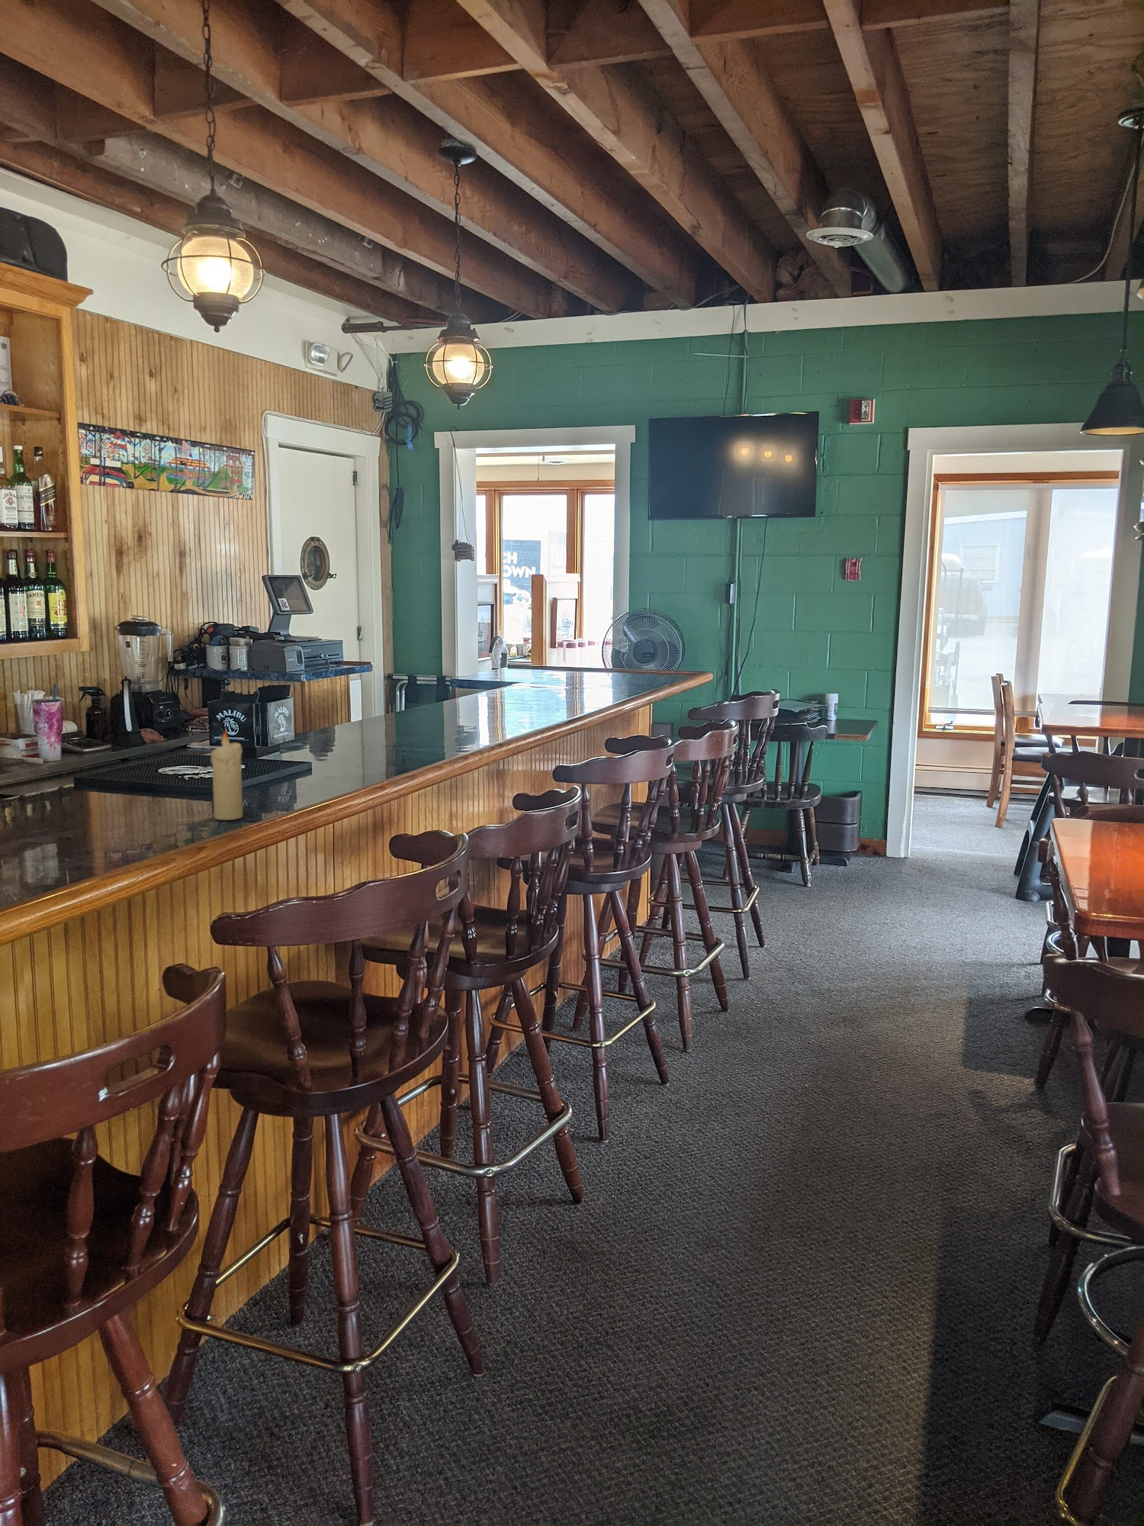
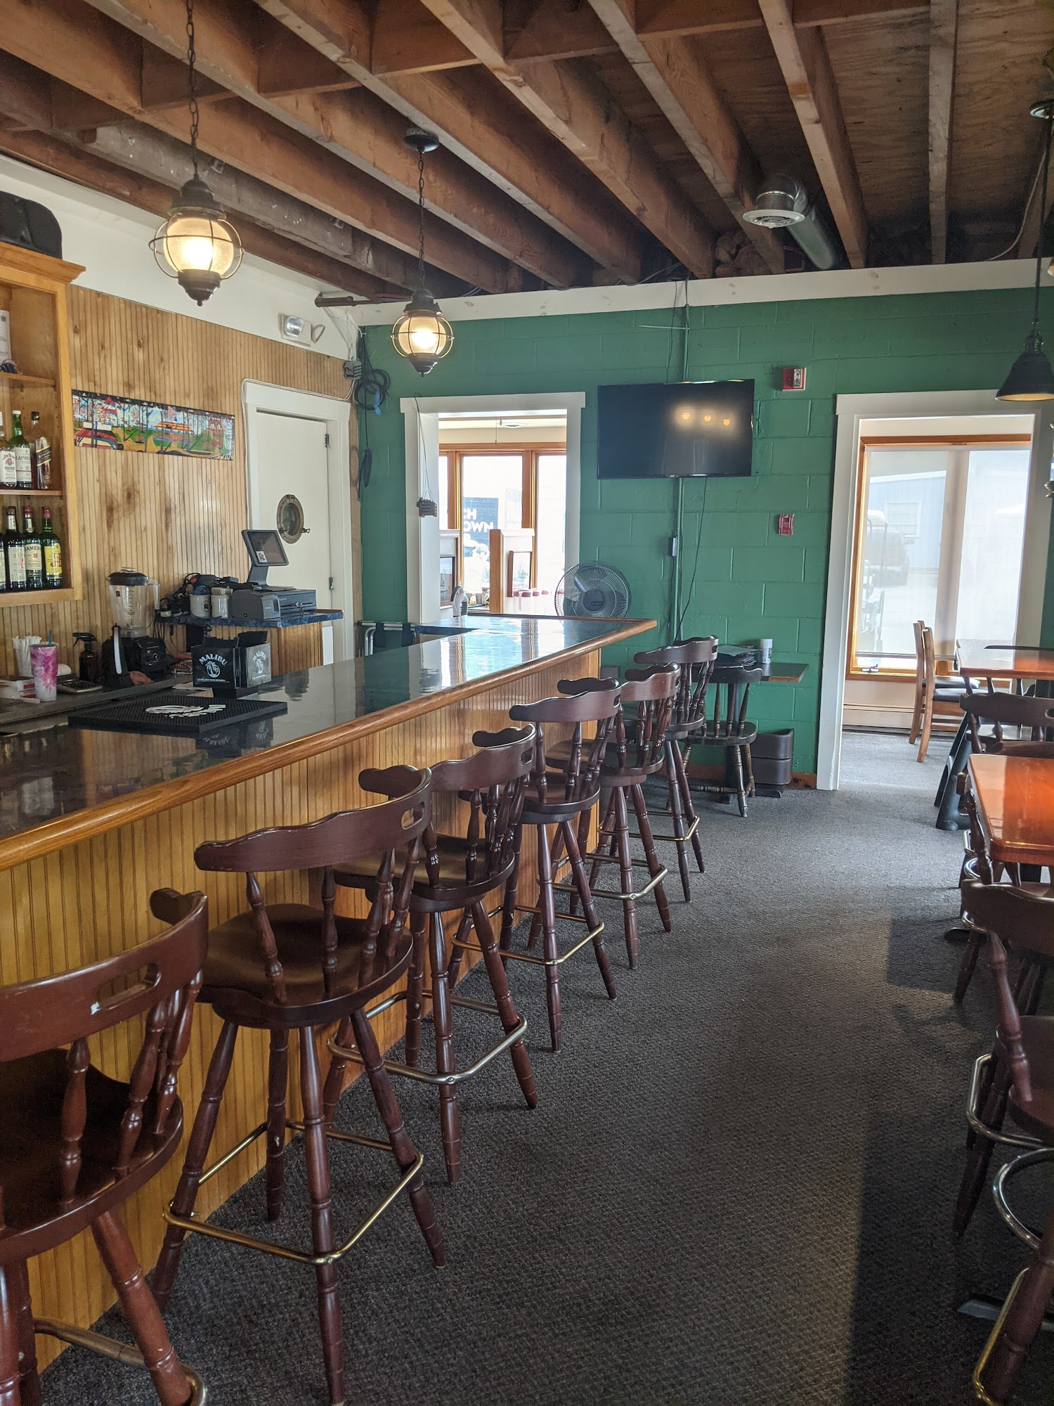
- candle (226, 773)
